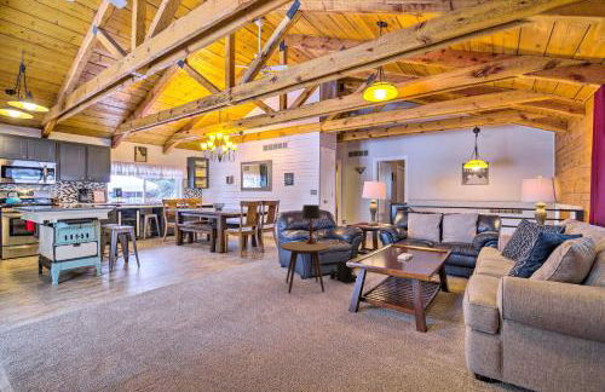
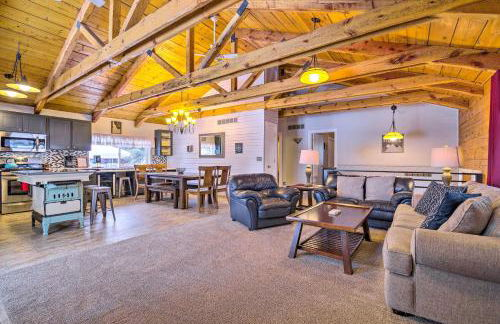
- side table (295, 264)
- backpack (344, 267)
- table lamp (310, 224)
